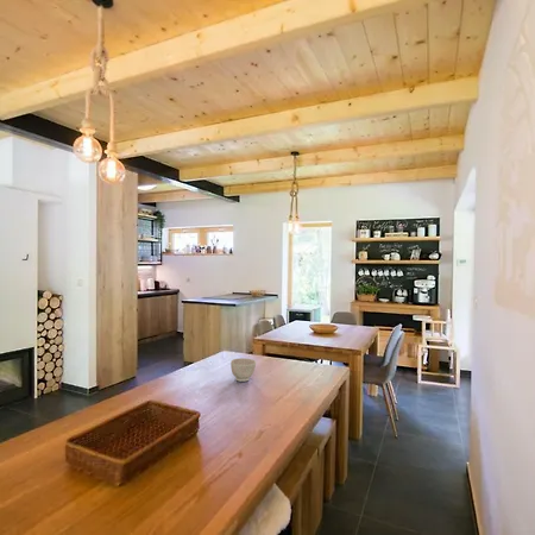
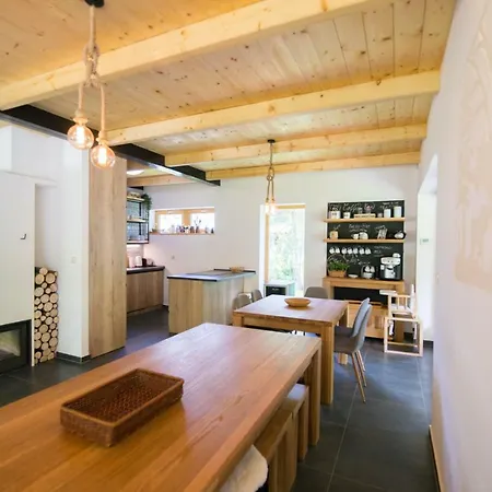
- bowl (243, 370)
